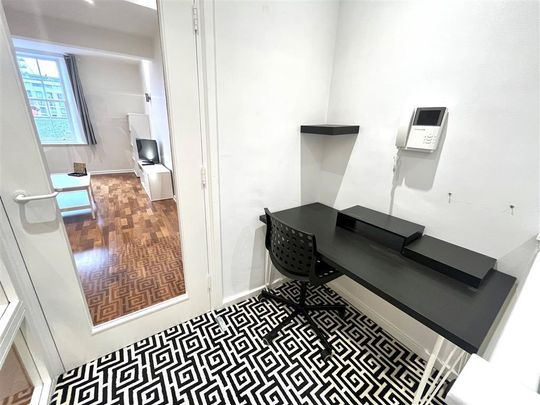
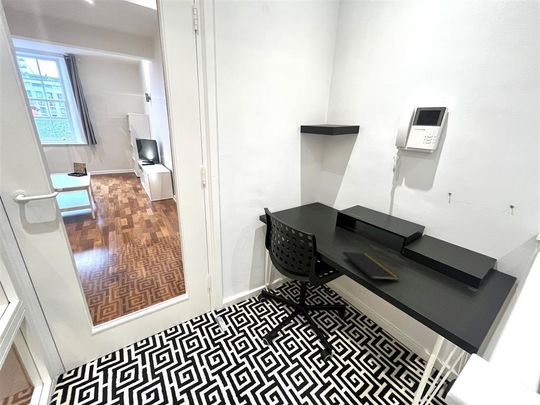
+ notepad (369, 264)
